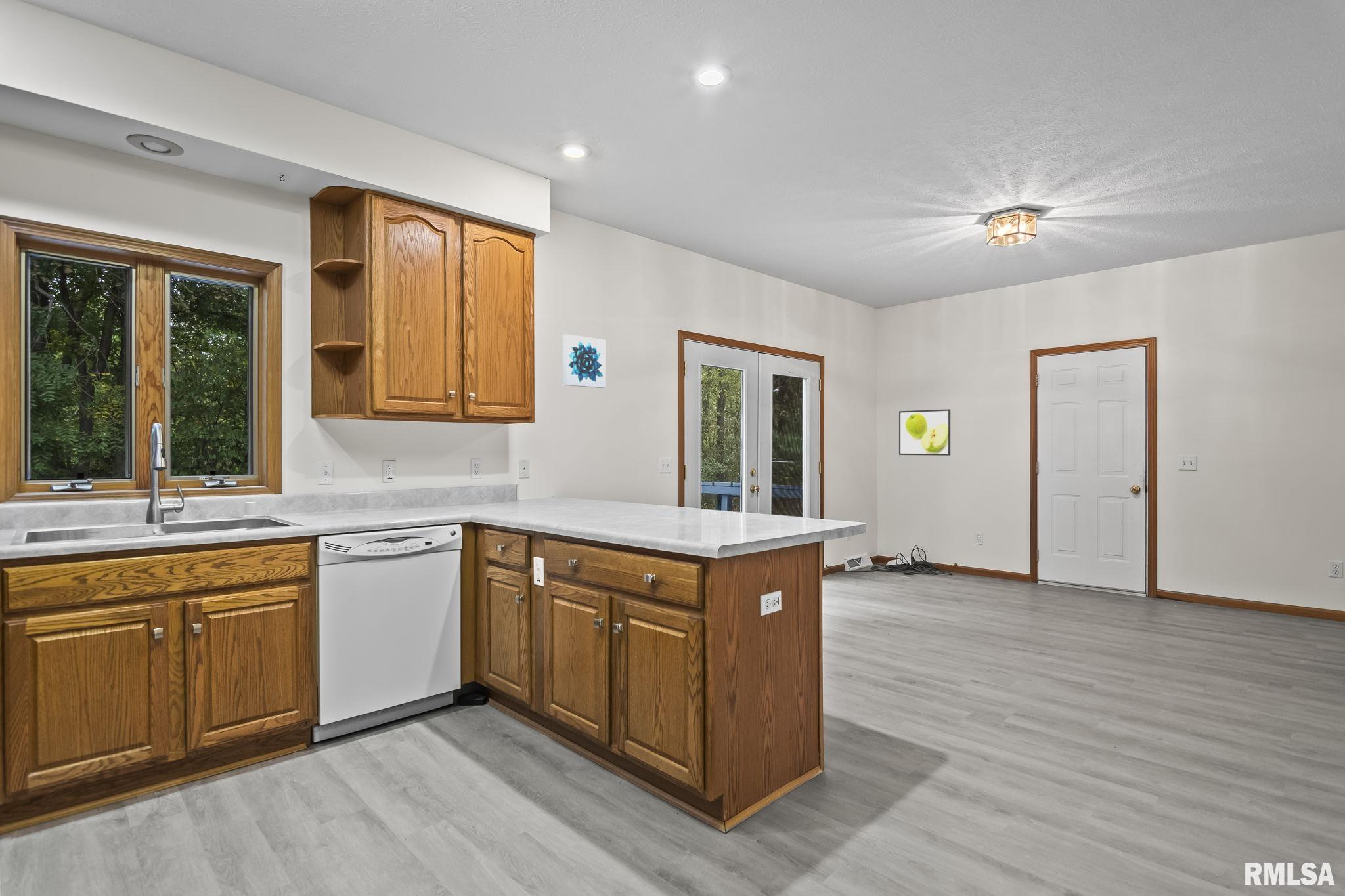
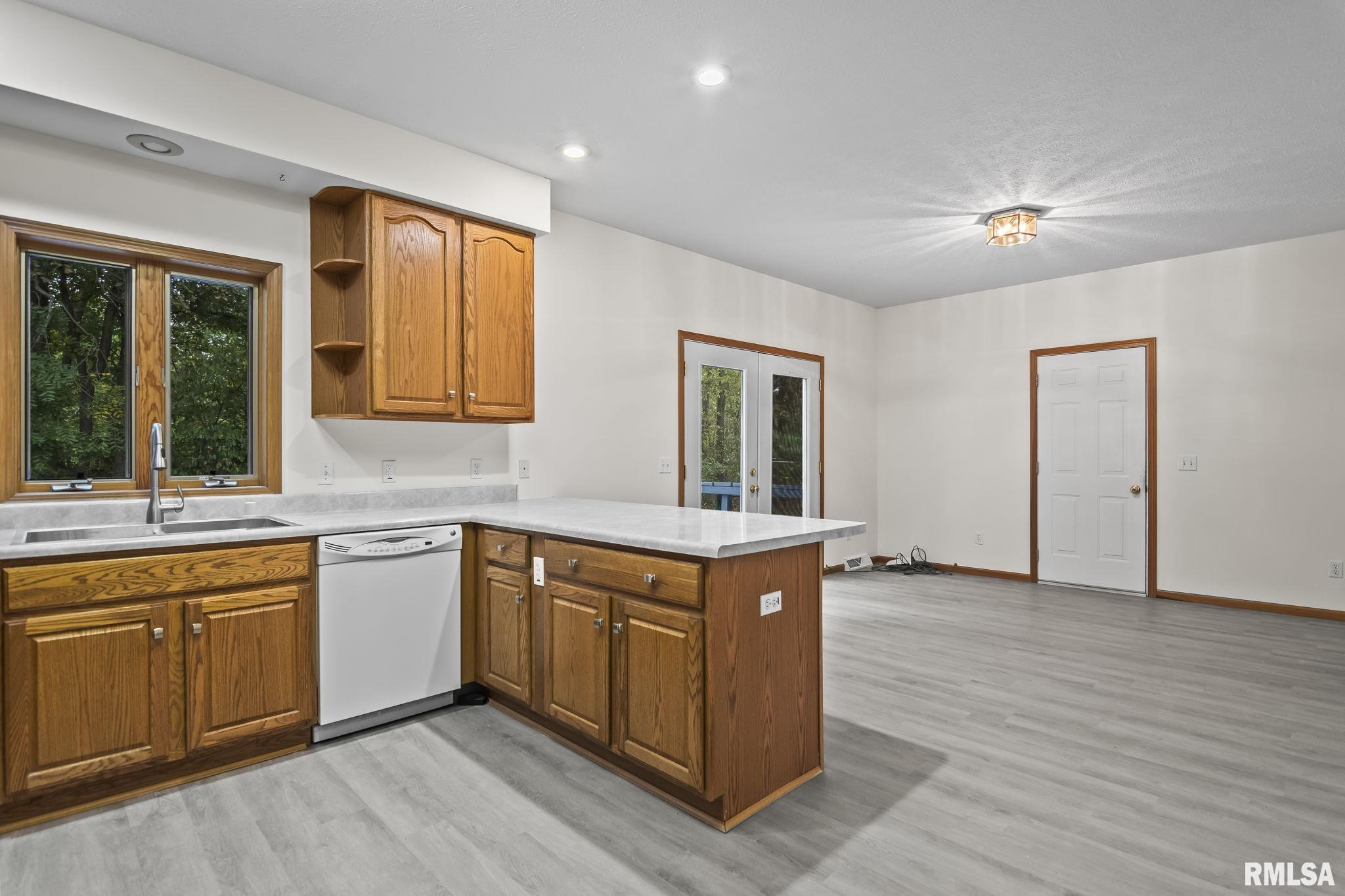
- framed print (924, 433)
- wall art (584, 362)
